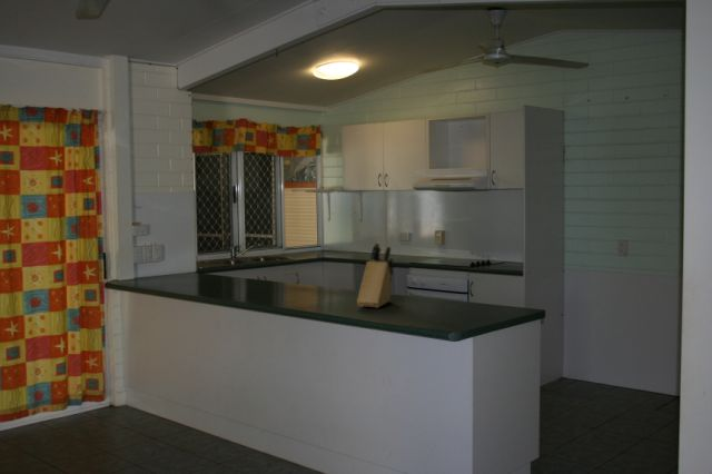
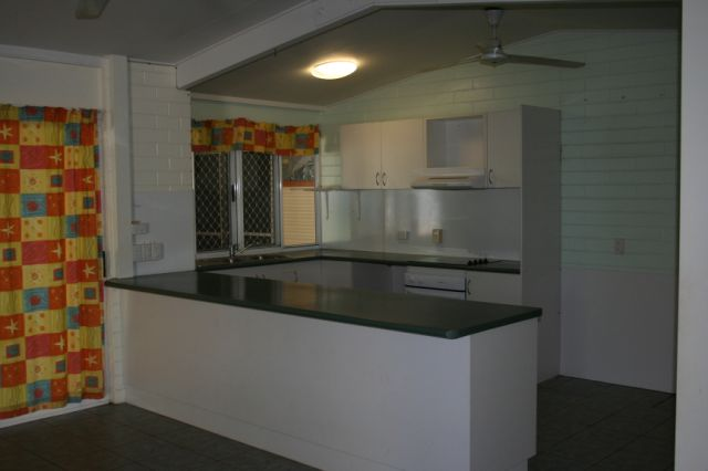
- knife block (376, 274)
